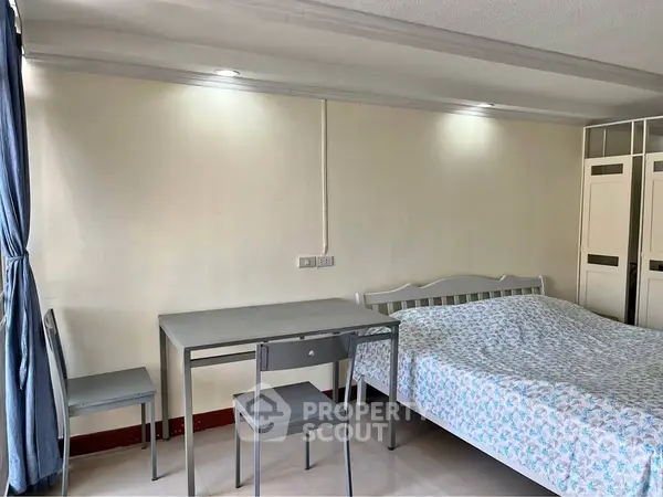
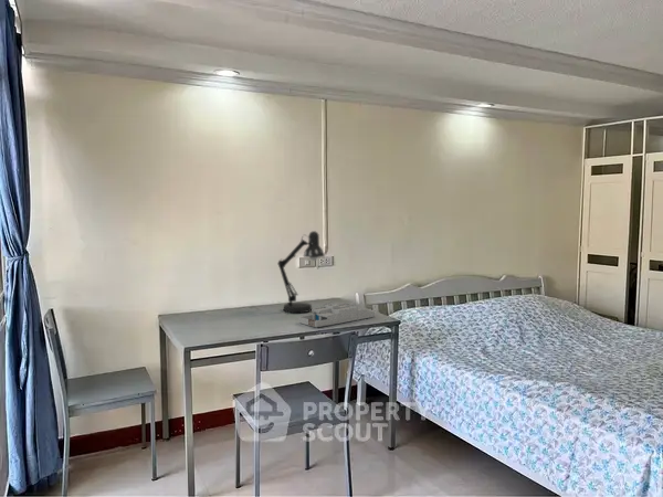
+ desk lamp (305, 256)
+ desk organizer (337, 311)
